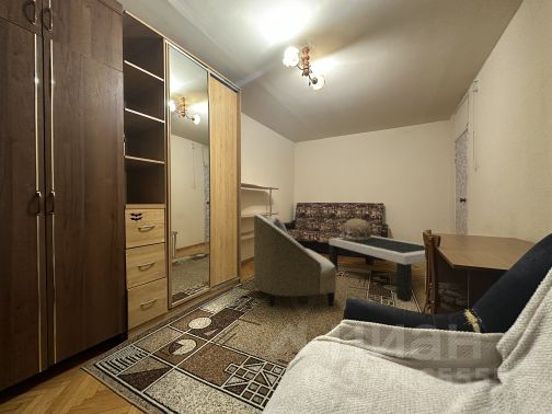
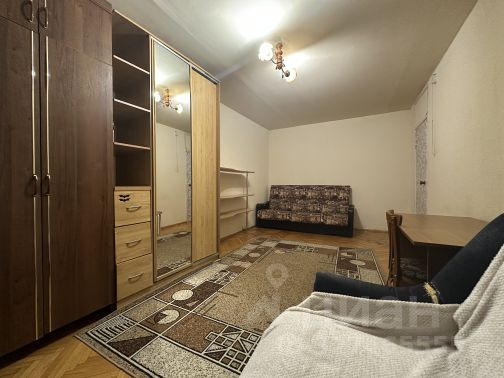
- armchair (289, 253)
- decorative sphere (356, 229)
- coffee table (382, 257)
